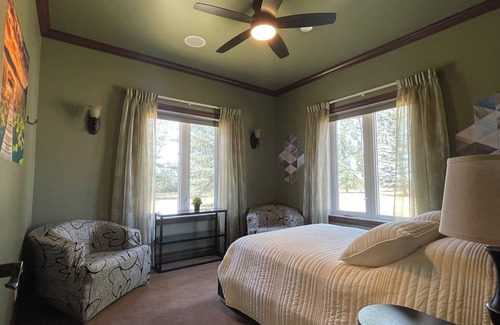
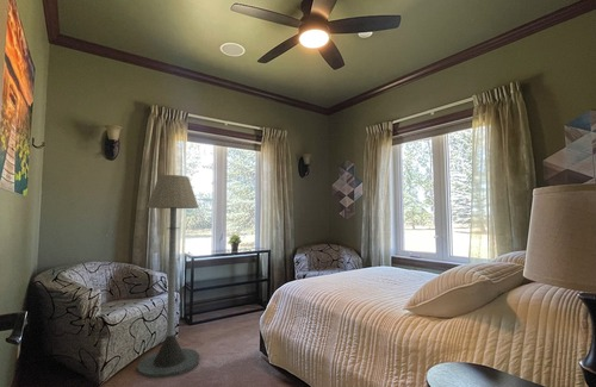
+ floor lamp (172, 268)
